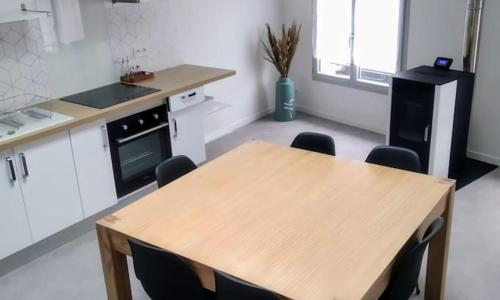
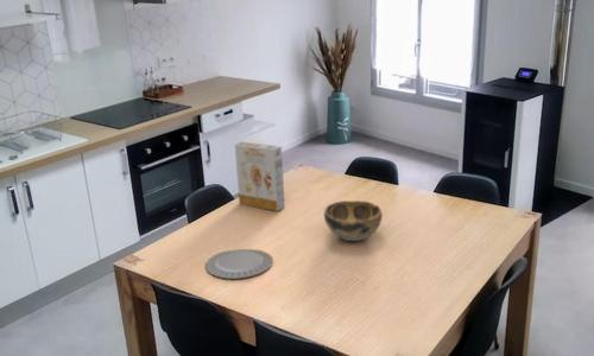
+ chinaware (239, 261)
+ cereal box (259, 176)
+ decorative bowl (353, 223)
